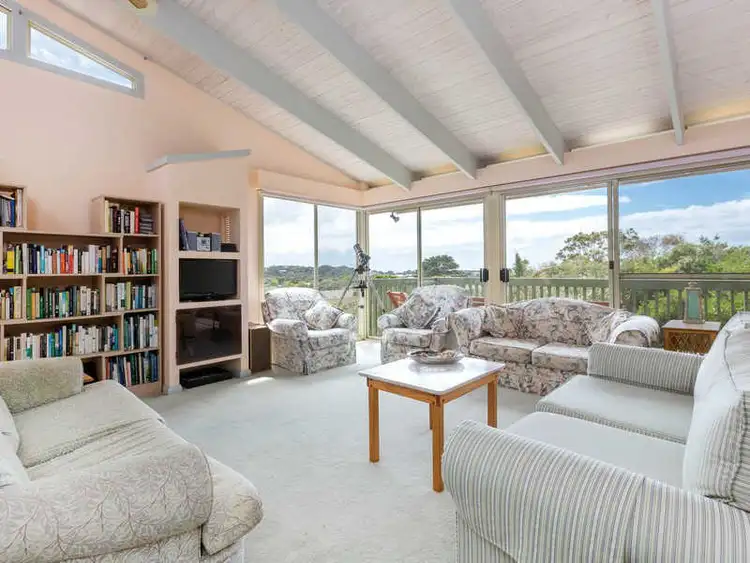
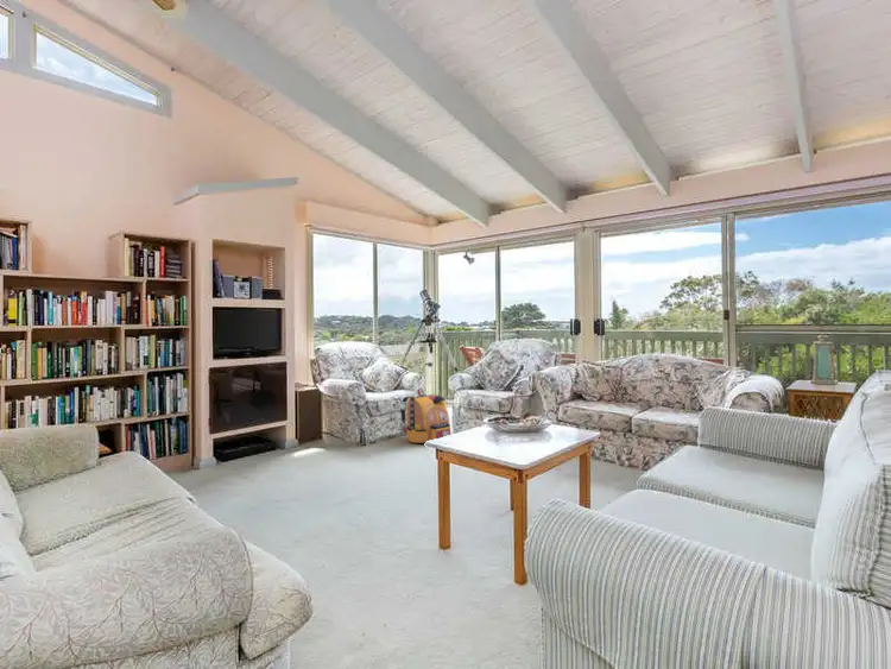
+ backpack (425, 414)
